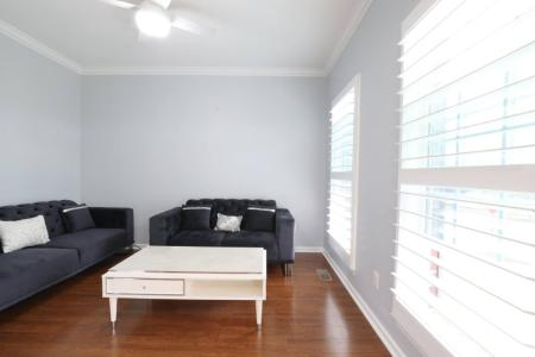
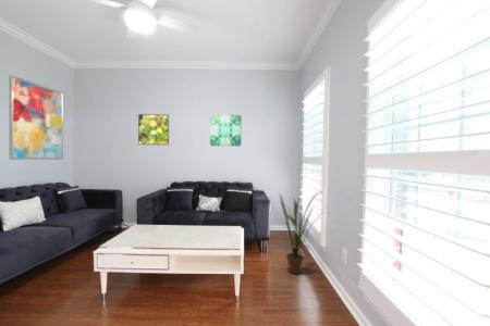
+ wall art (225, 130)
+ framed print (154, 129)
+ wall art (39, 122)
+ house plant (298, 230)
